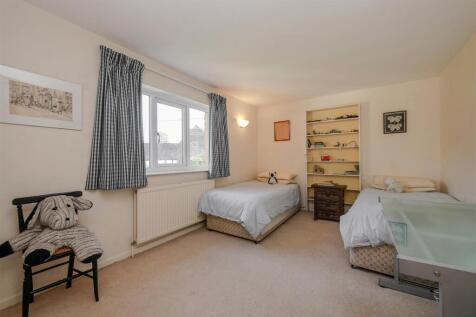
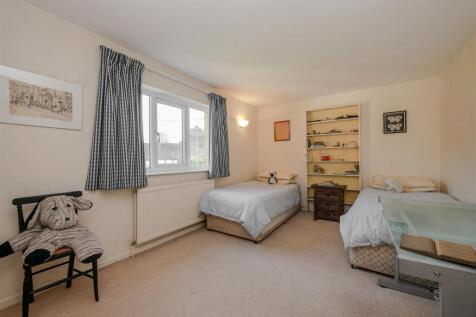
+ book (435, 247)
